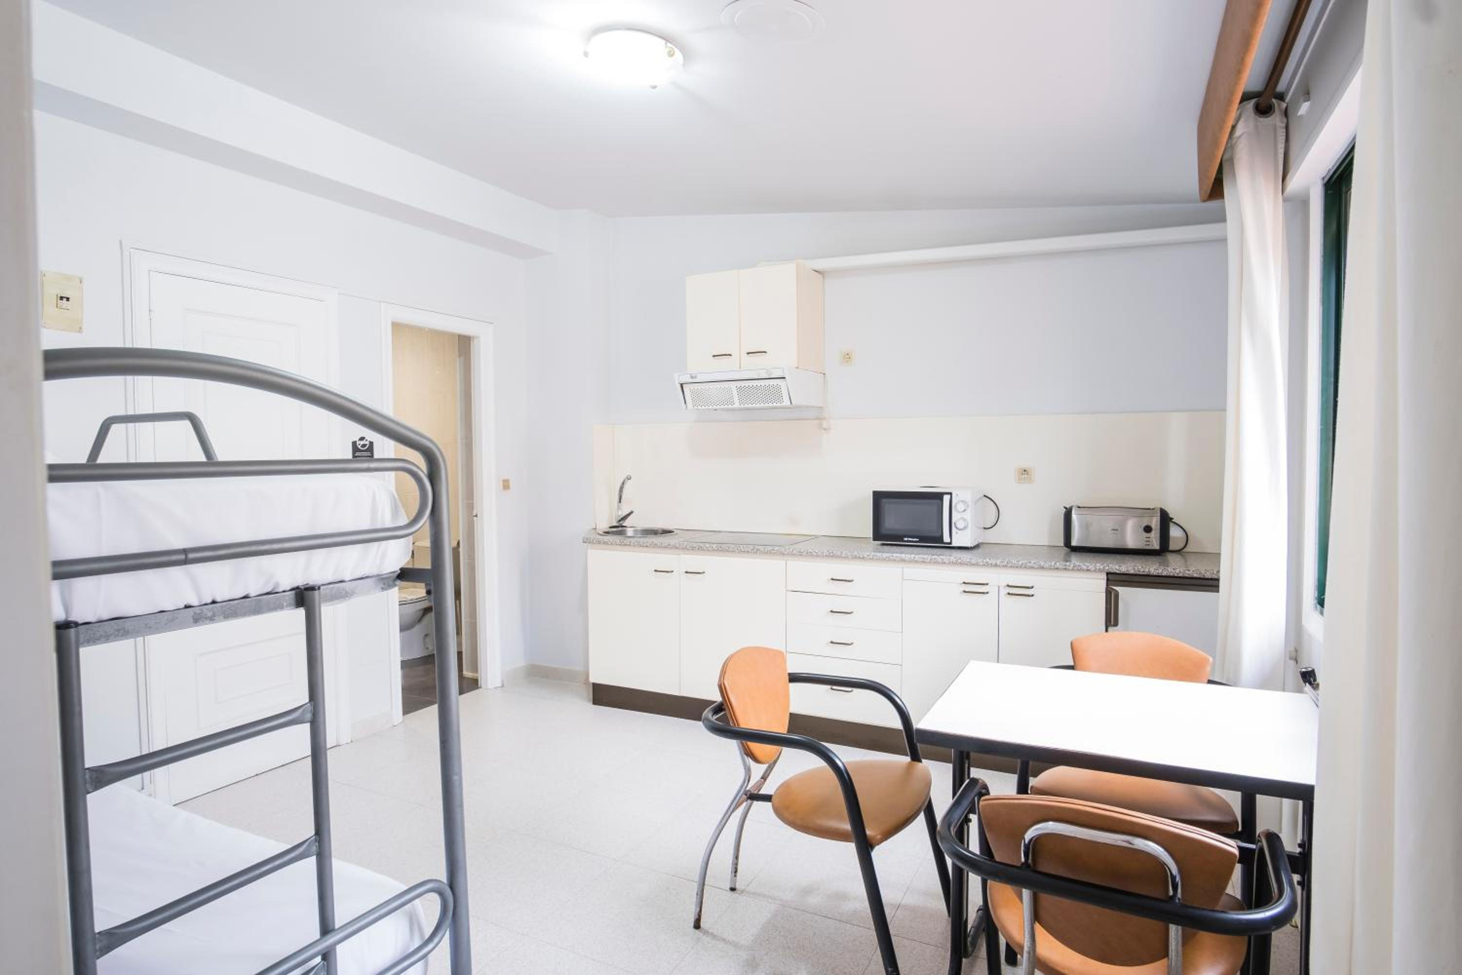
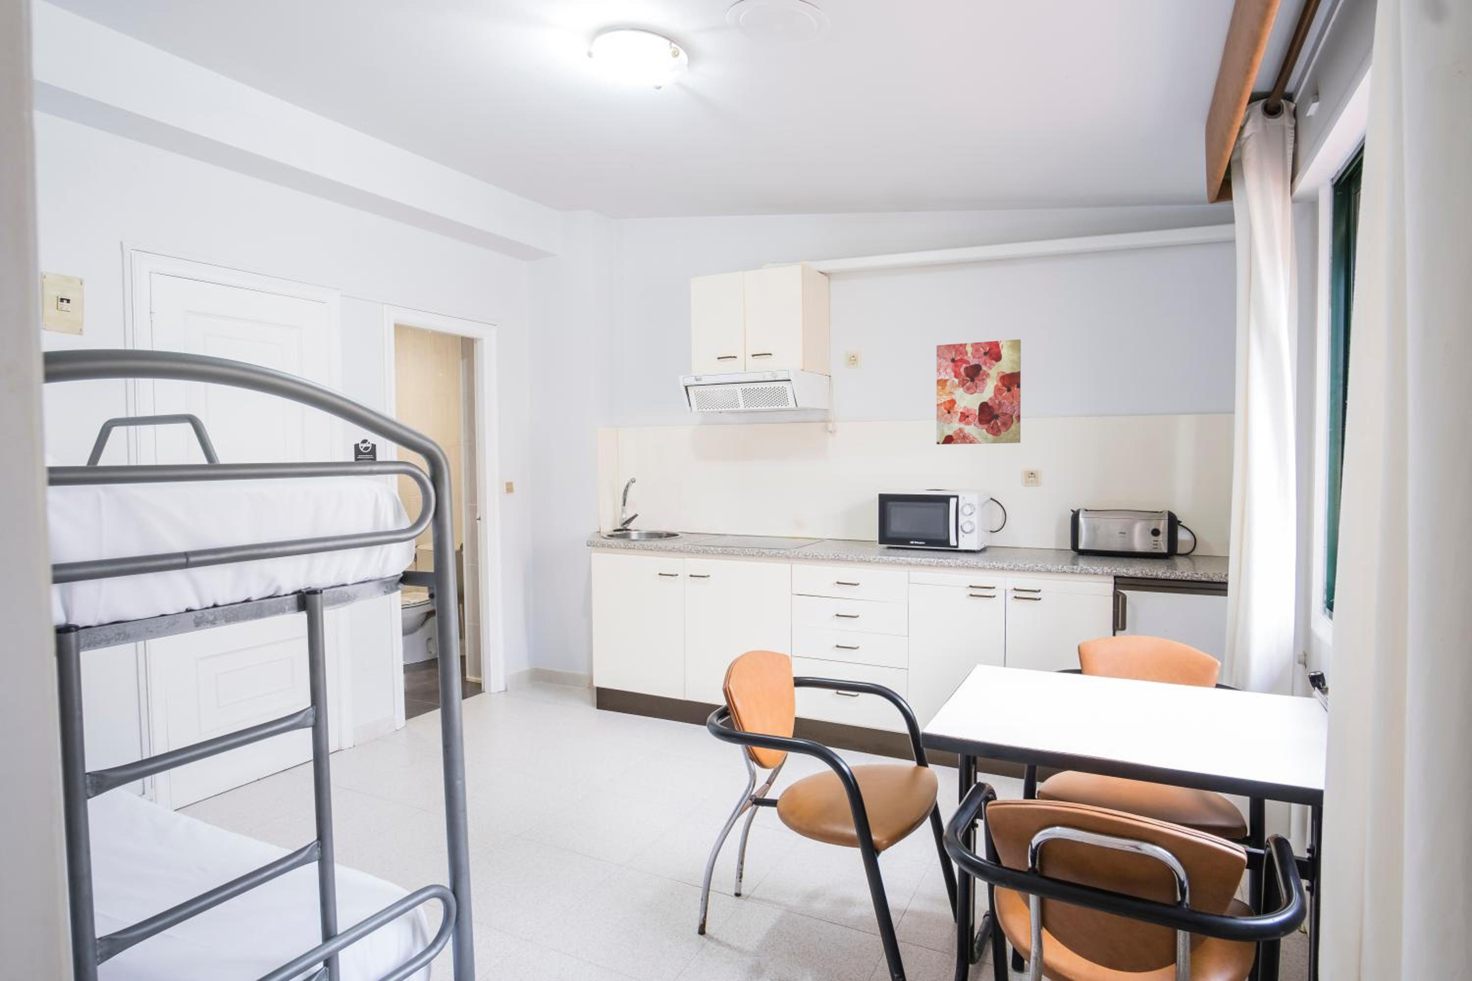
+ wall art (977, 393)
